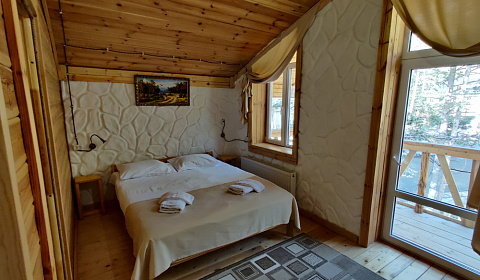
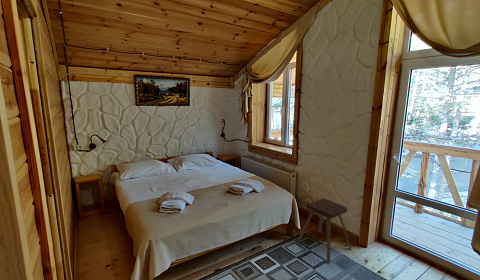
+ music stool (326, 226)
